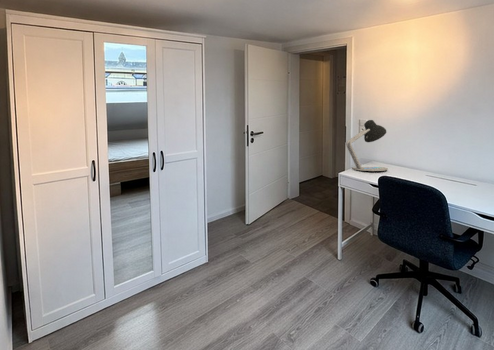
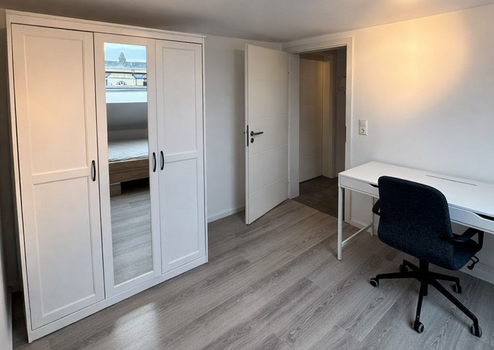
- desk lamp (366, 141)
